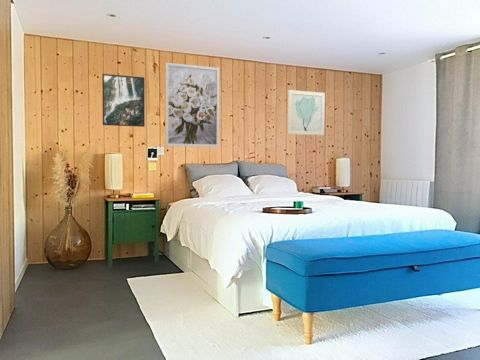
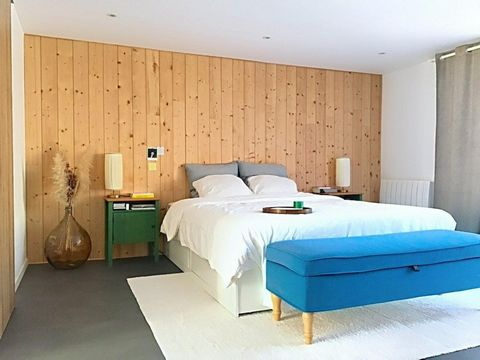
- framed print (123, 100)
- wall art (306, 113)
- wall art (193, 106)
